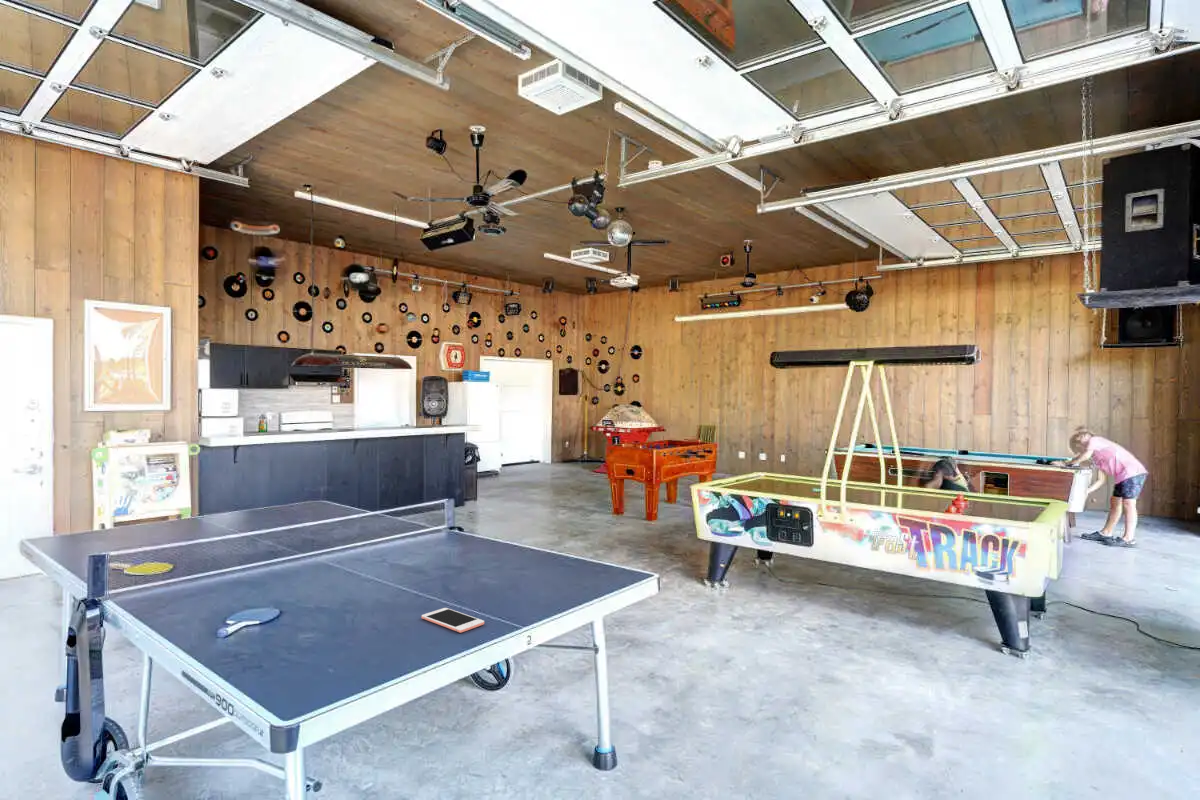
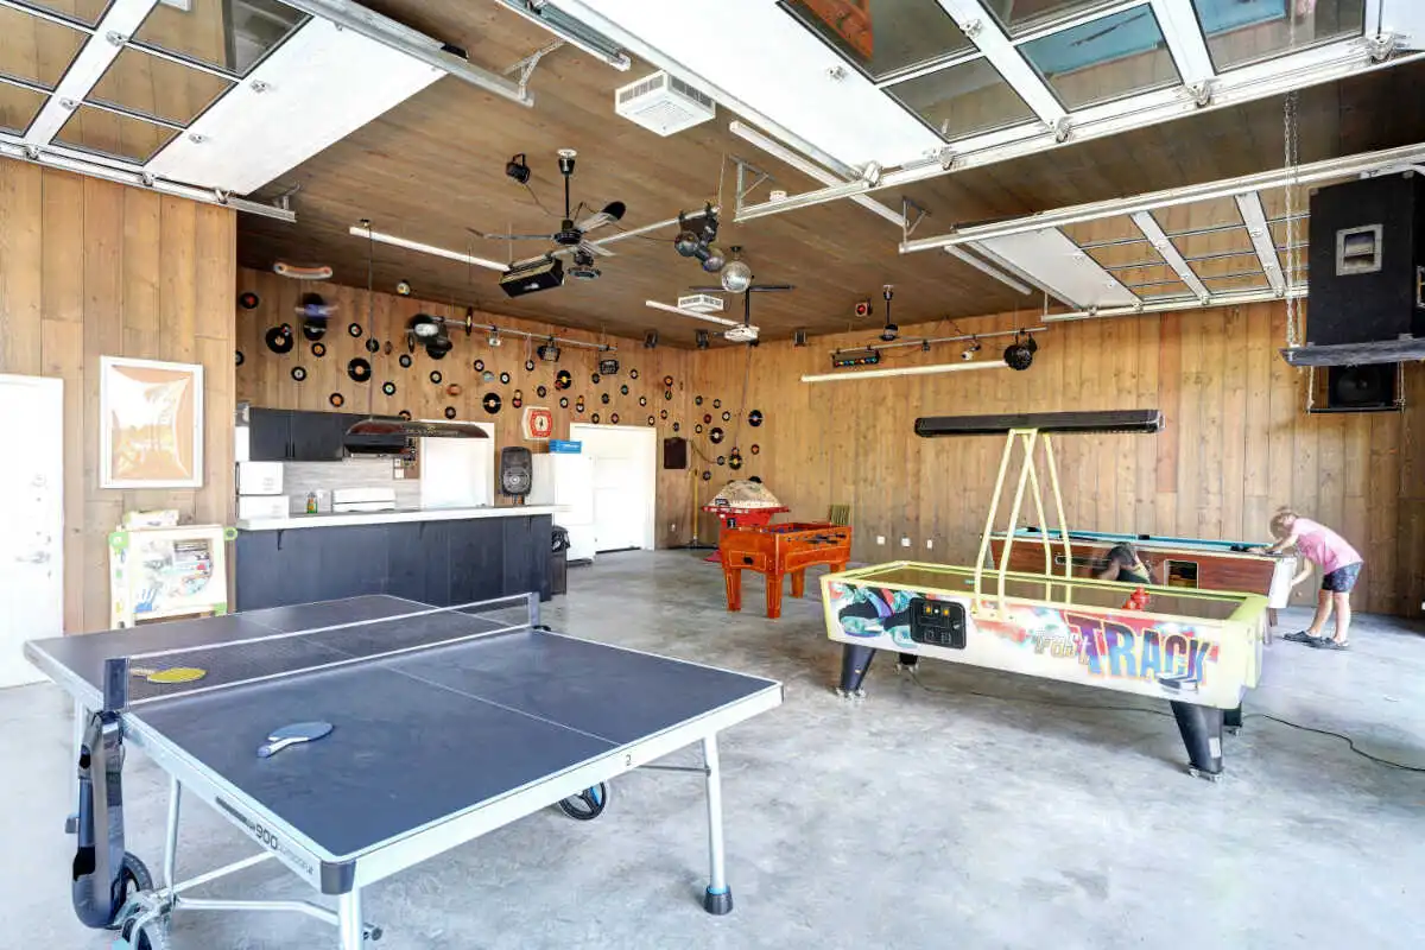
- cell phone (452, 619)
